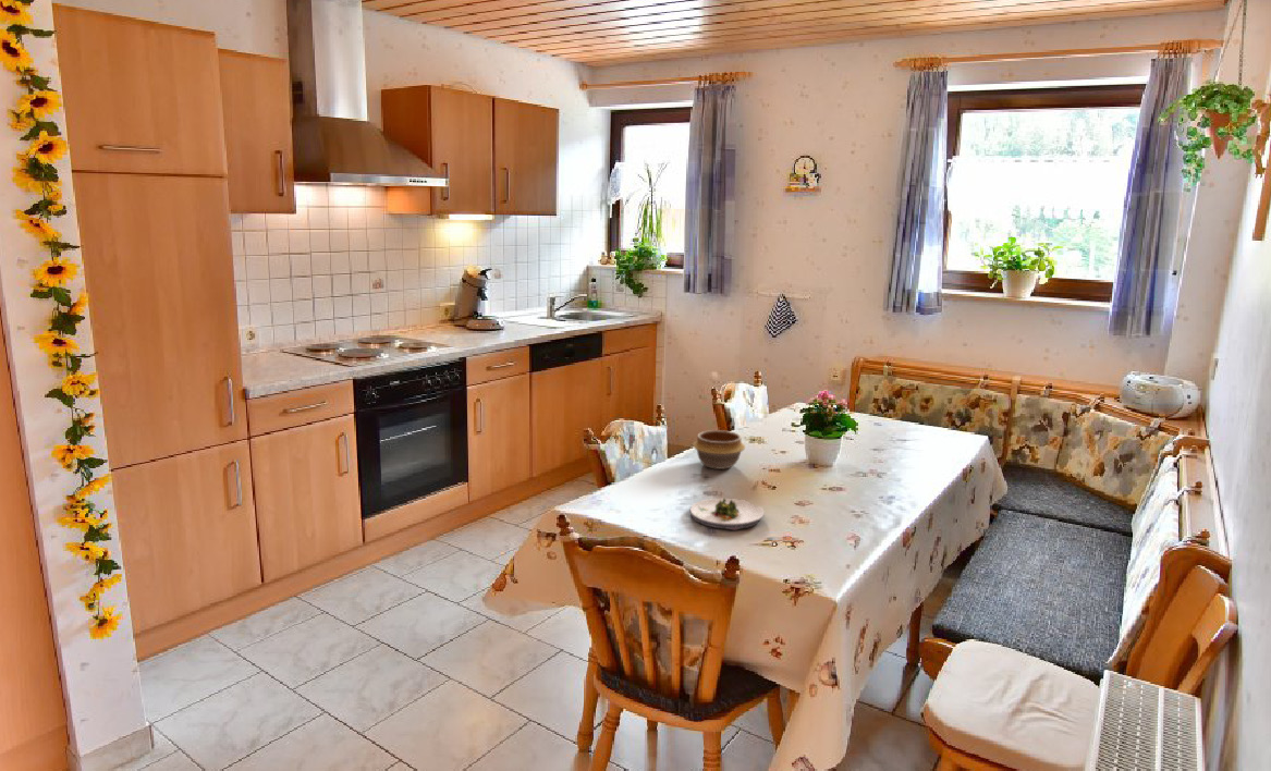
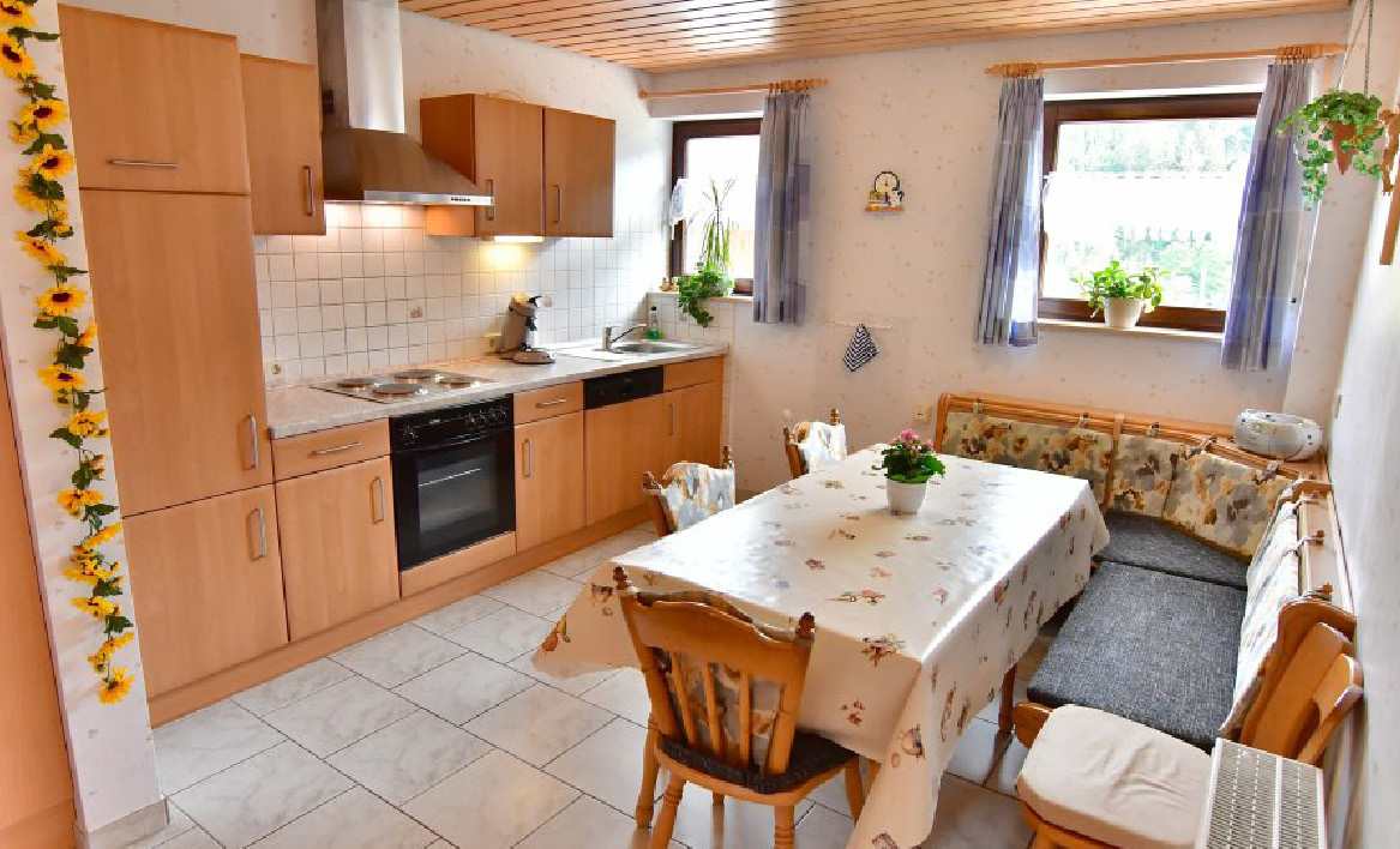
- bowl (719, 450)
- salad plate (725, 507)
